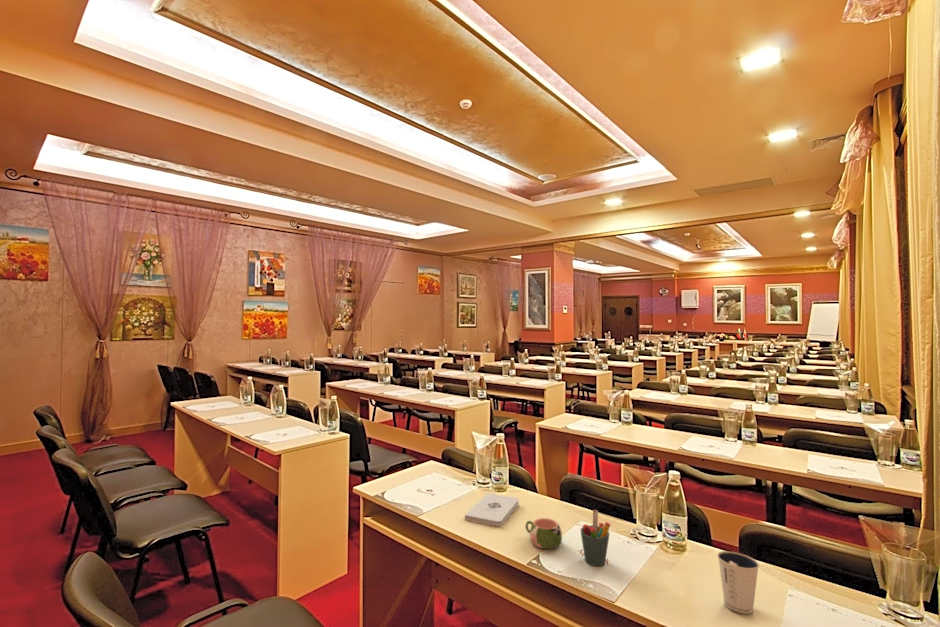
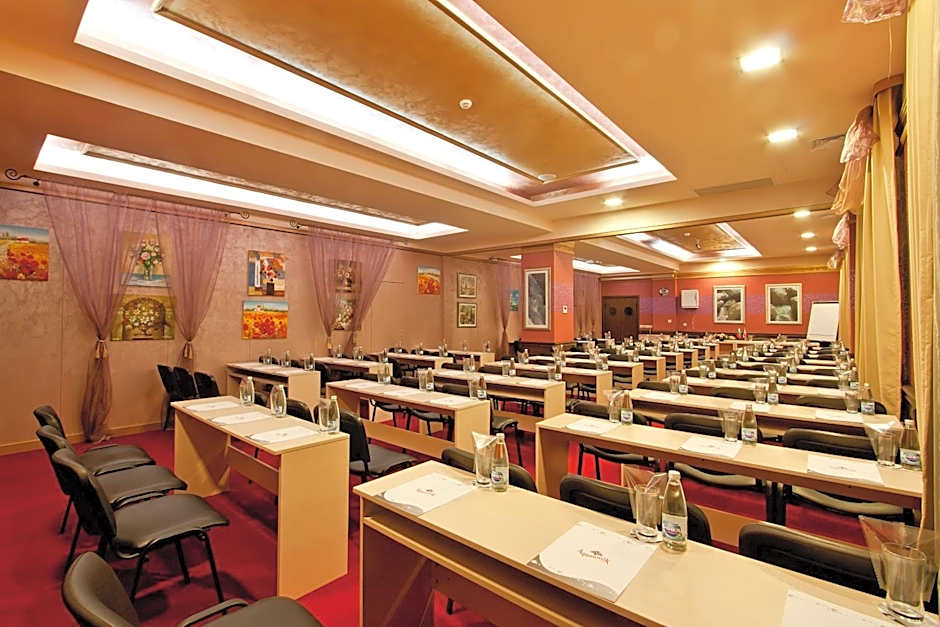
- dixie cup (738, 581)
- mug (542, 531)
- pen holder (595, 538)
- notepad (493, 508)
